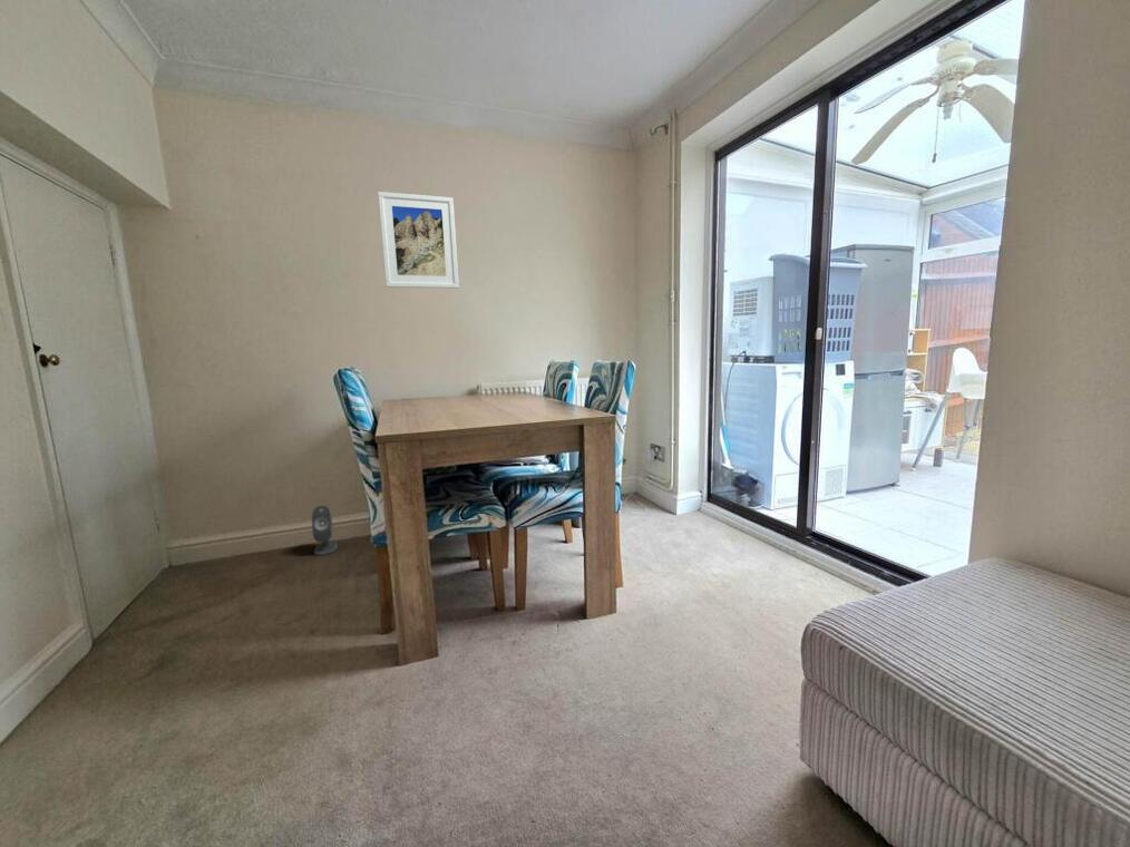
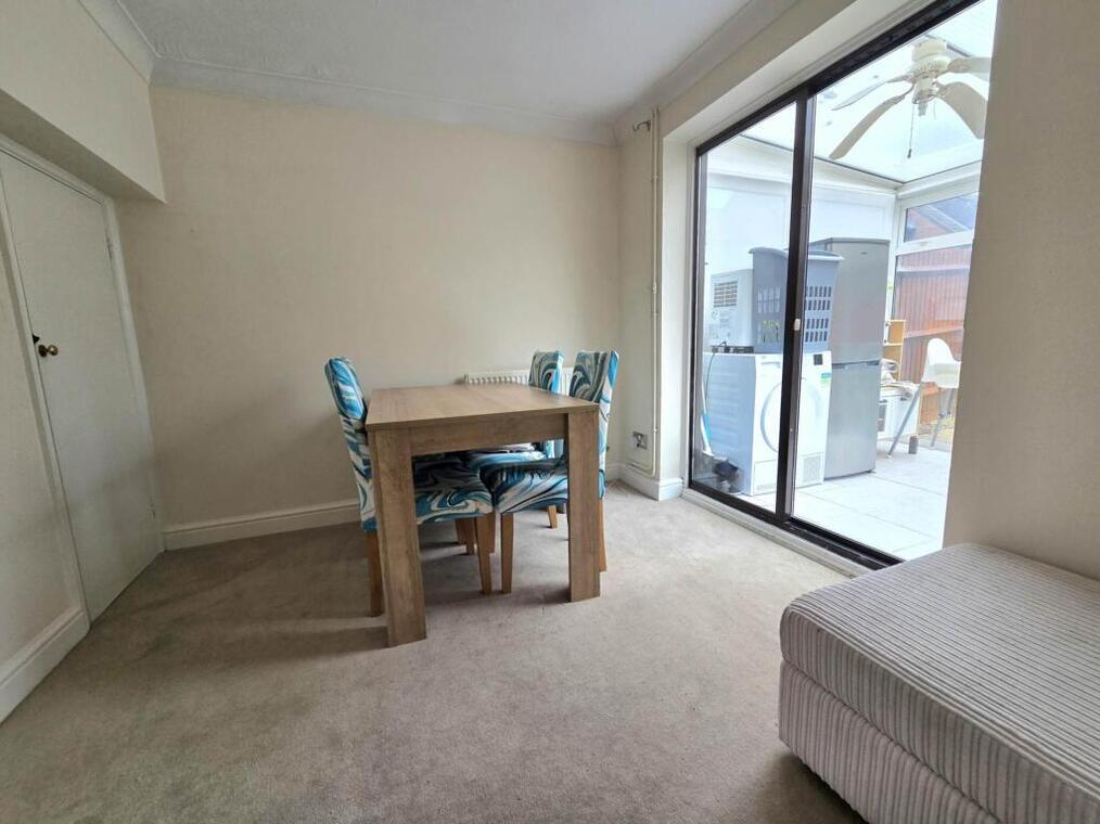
- speaker (323, 527)
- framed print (419, 242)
